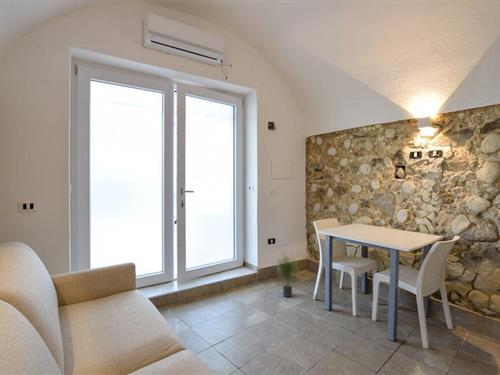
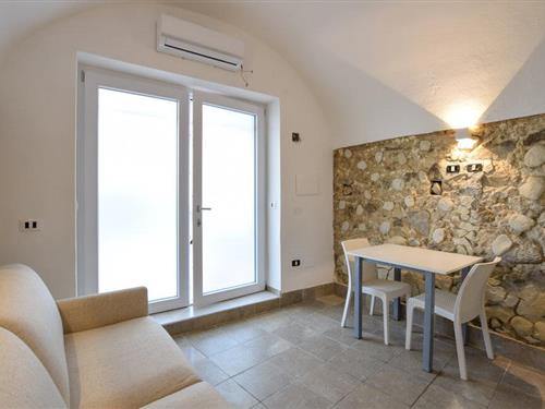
- potted plant (289, 274)
